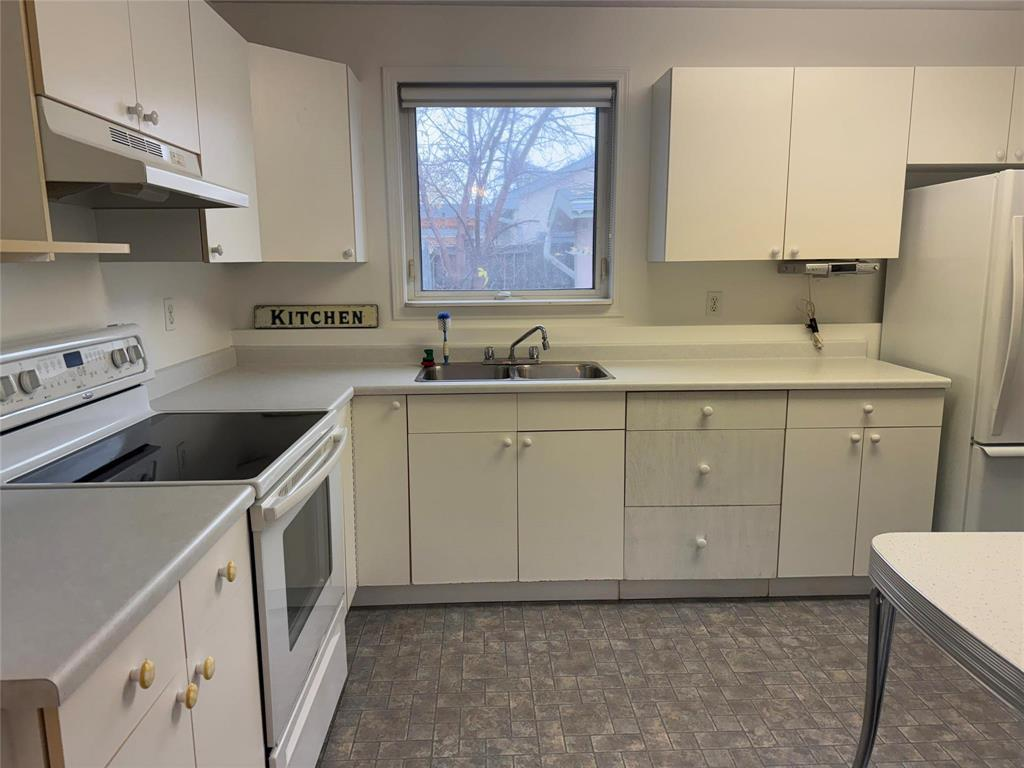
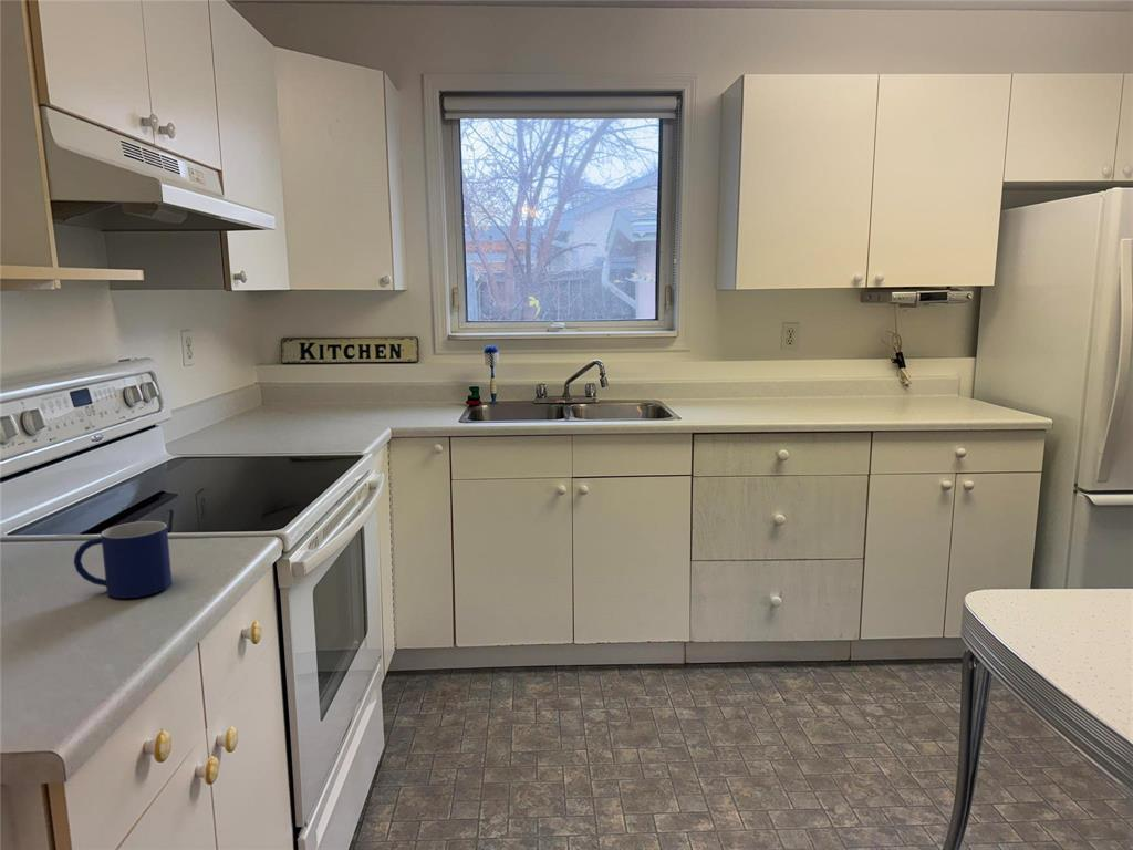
+ mug (122, 560)
